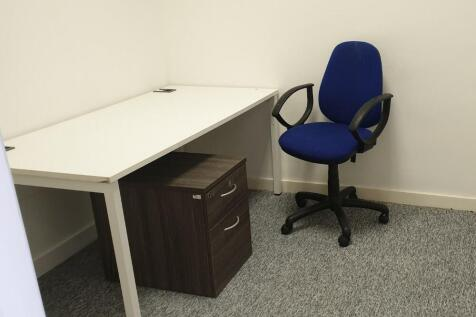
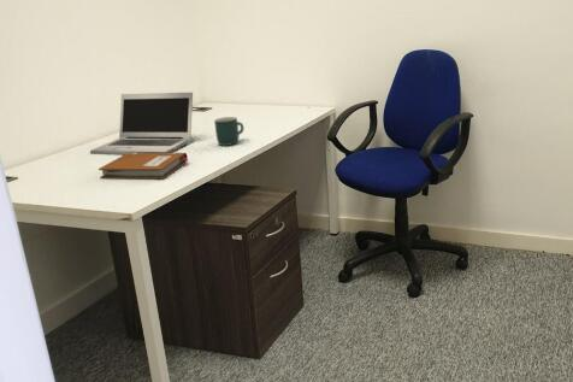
+ laptop (142, 122)
+ mug (229, 130)
+ notebook (146, 164)
